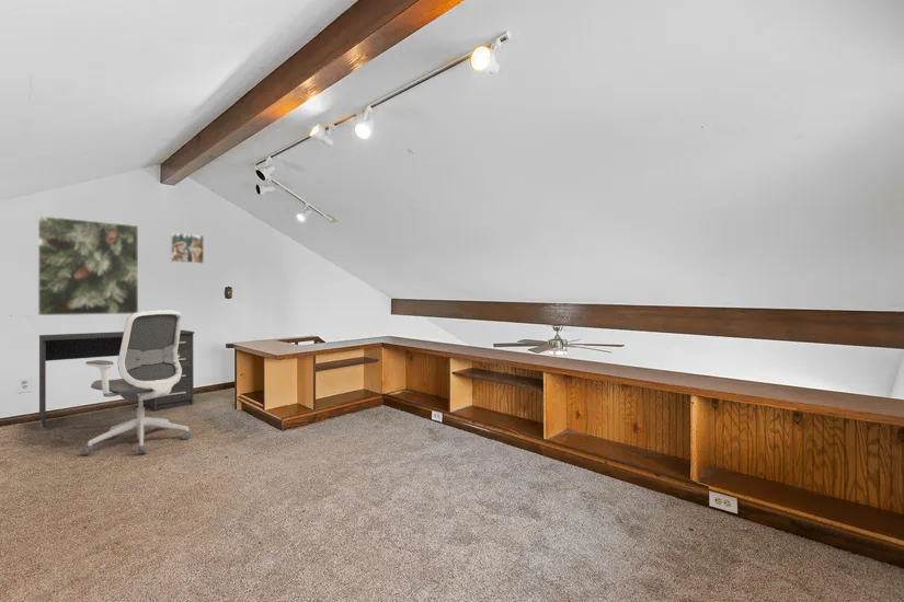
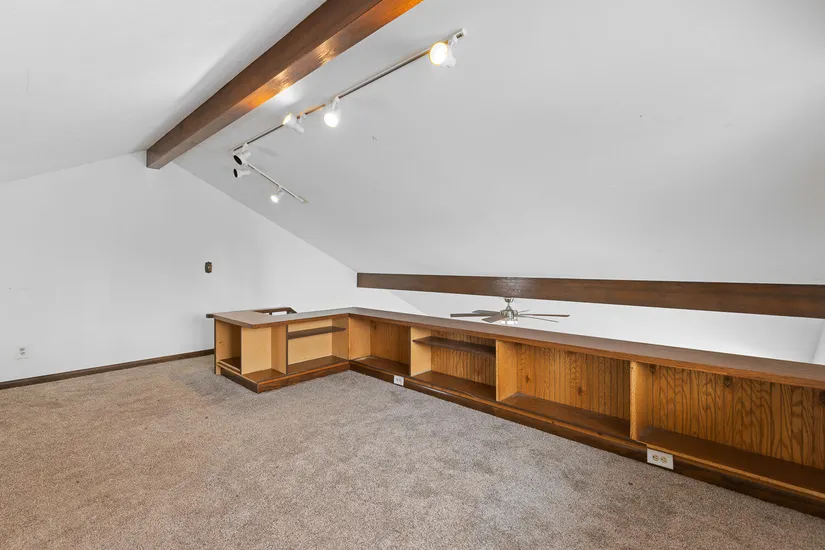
- desk (118, 355)
- office chair (137, 377)
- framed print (187, 247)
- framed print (91, 267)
